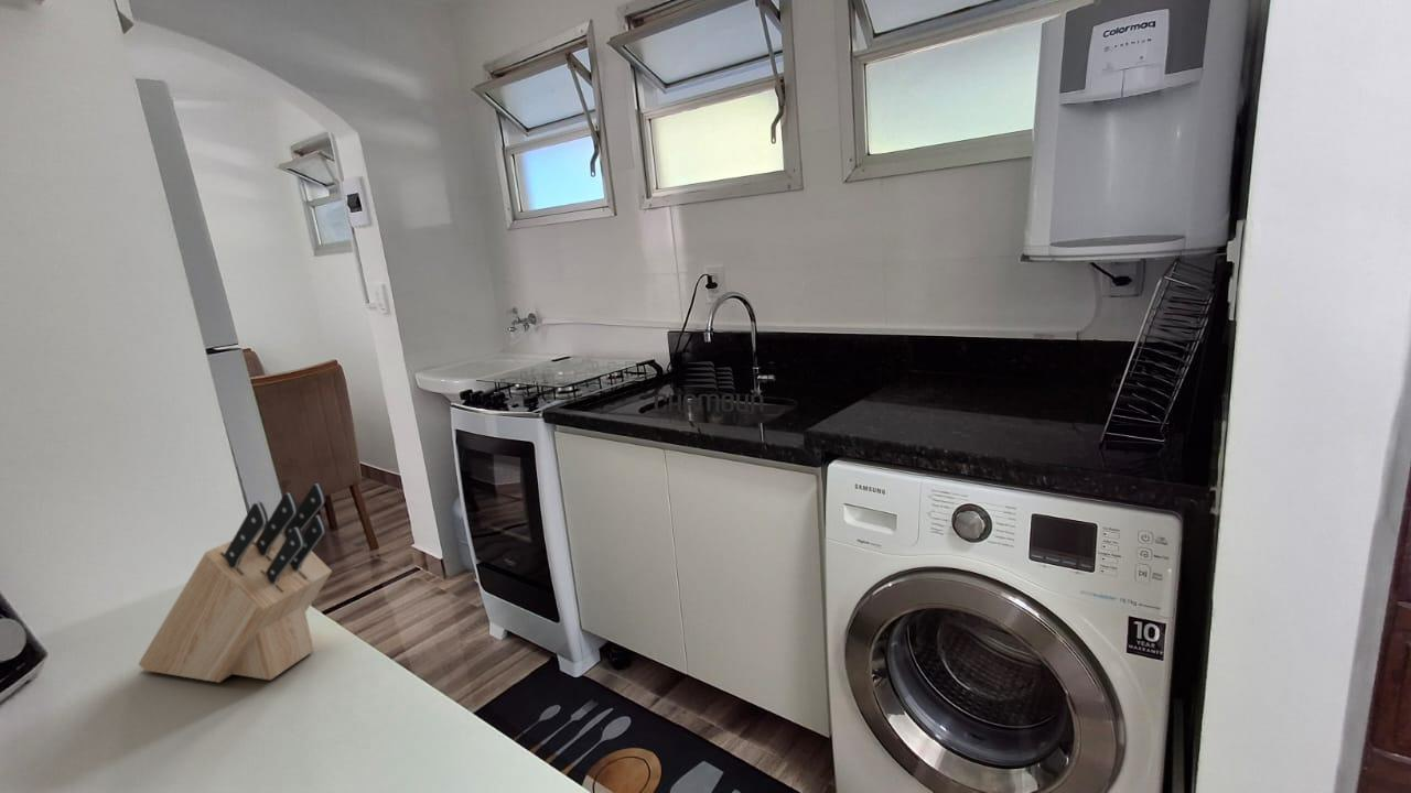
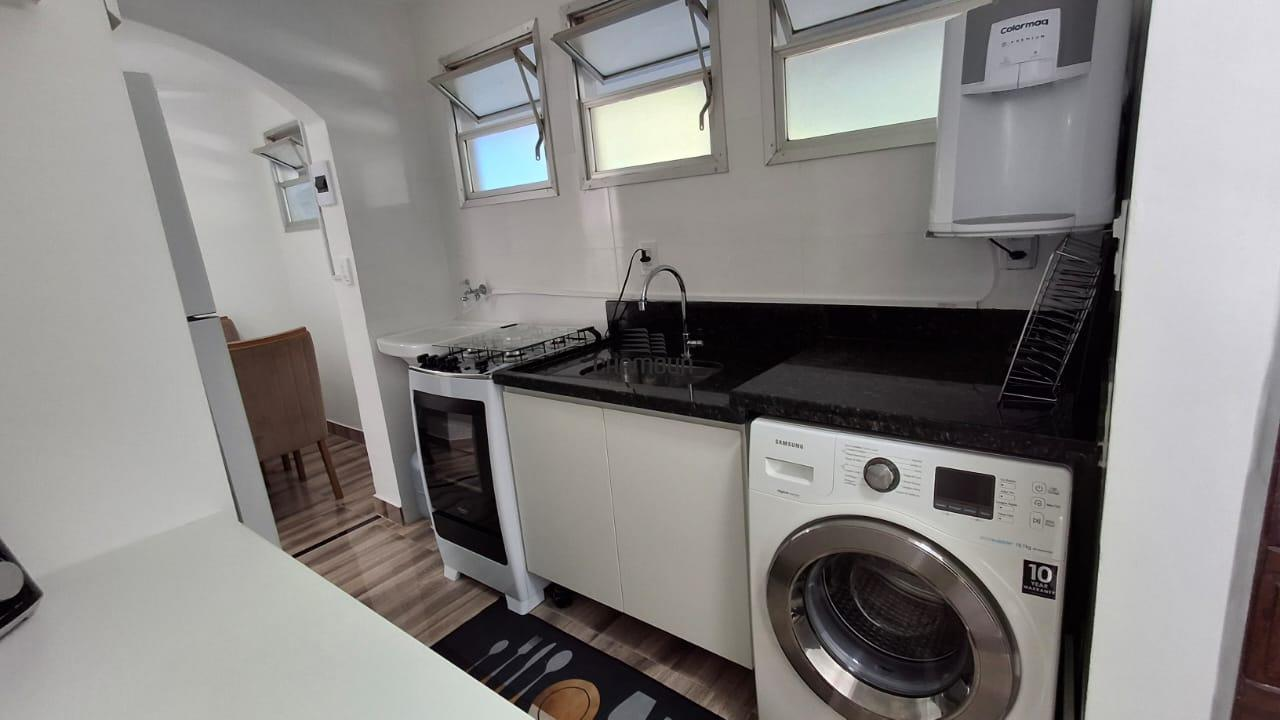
- knife block (236, 577)
